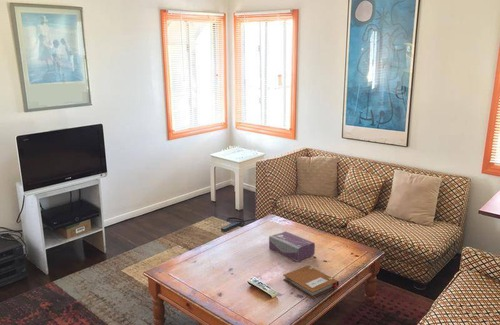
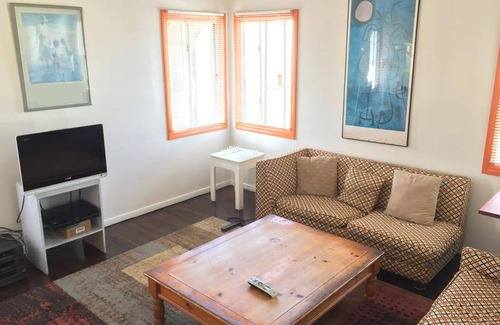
- notebook (311, 280)
- tissue box (291, 245)
